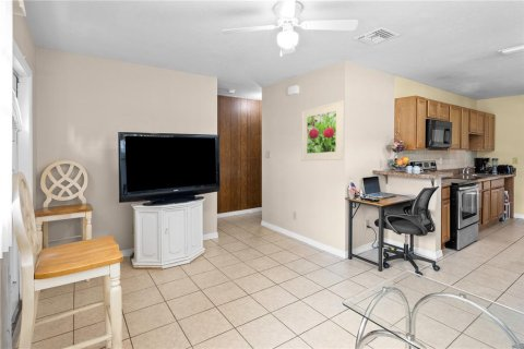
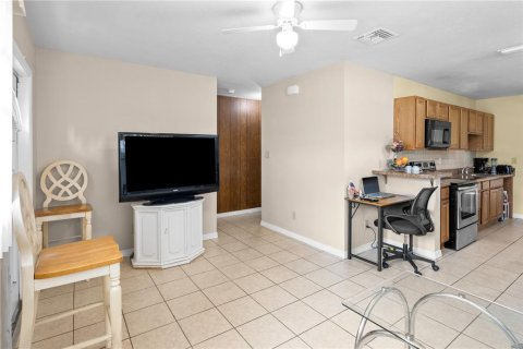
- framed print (321, 133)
